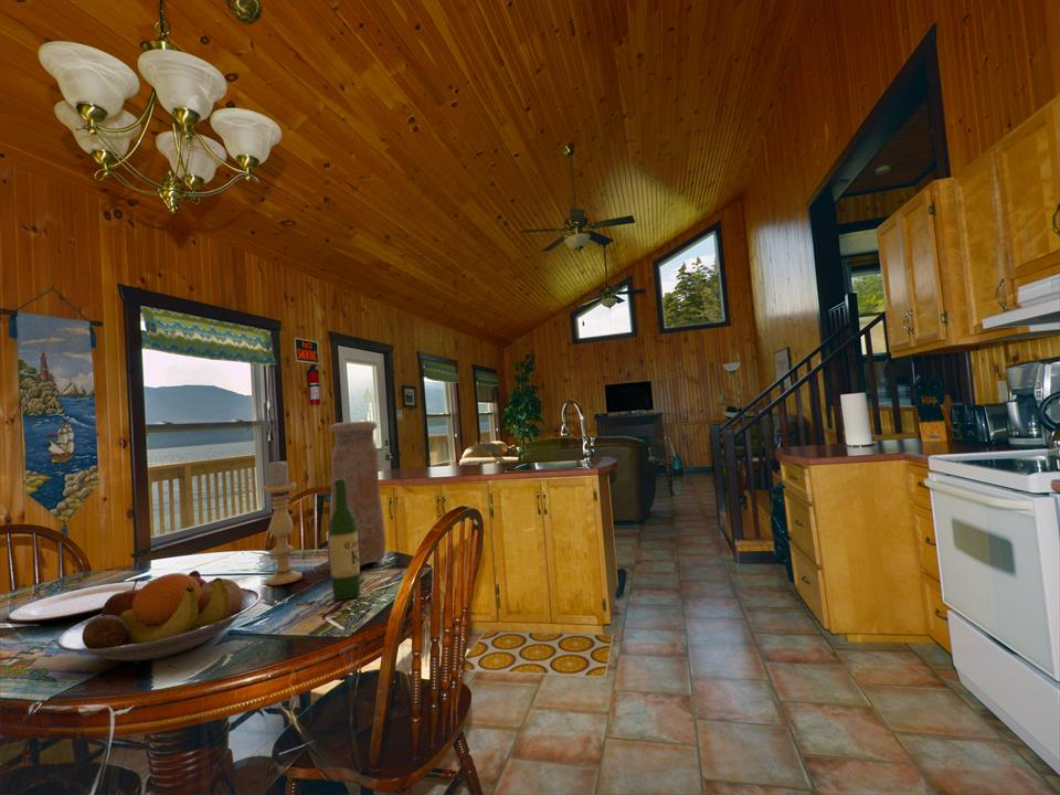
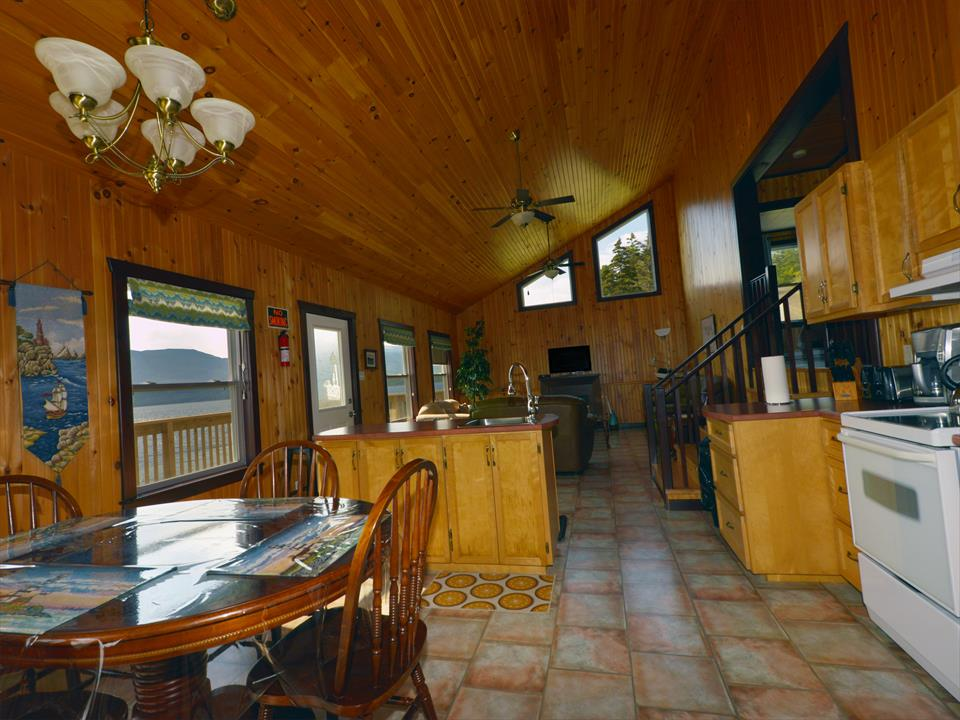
- wine bottle (343, 537)
- plate (86, 602)
- vase (353, 492)
- candle holder (280, 519)
- fruit bowl (168, 606)
